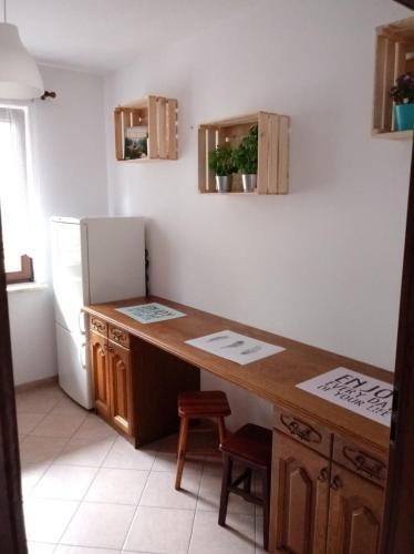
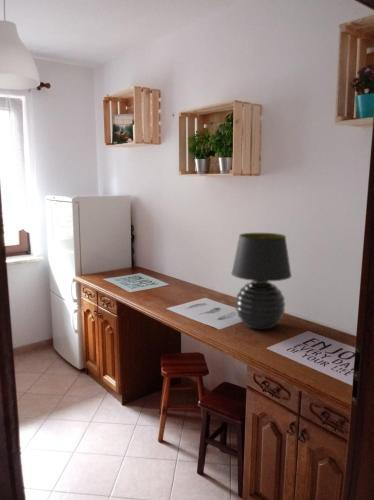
+ table lamp (260, 281)
